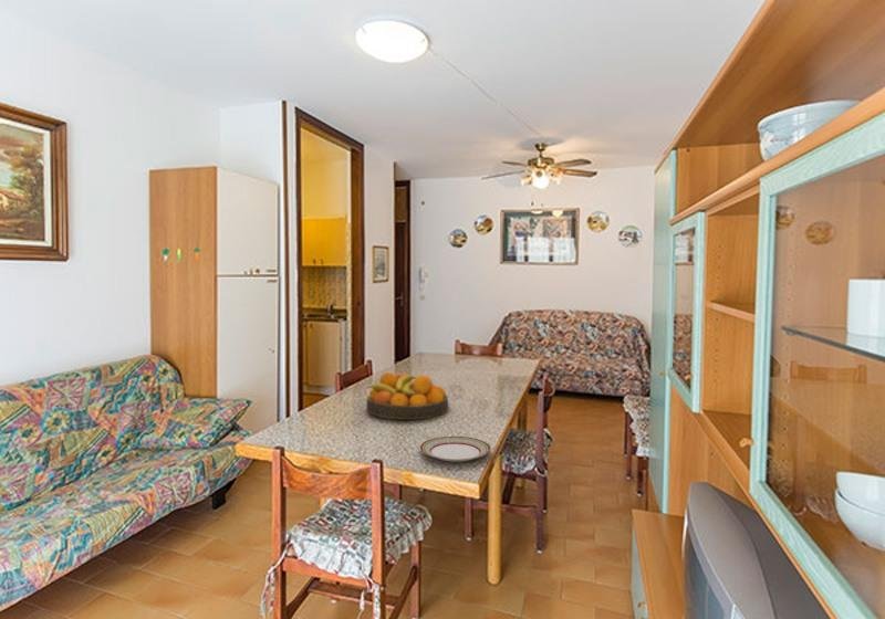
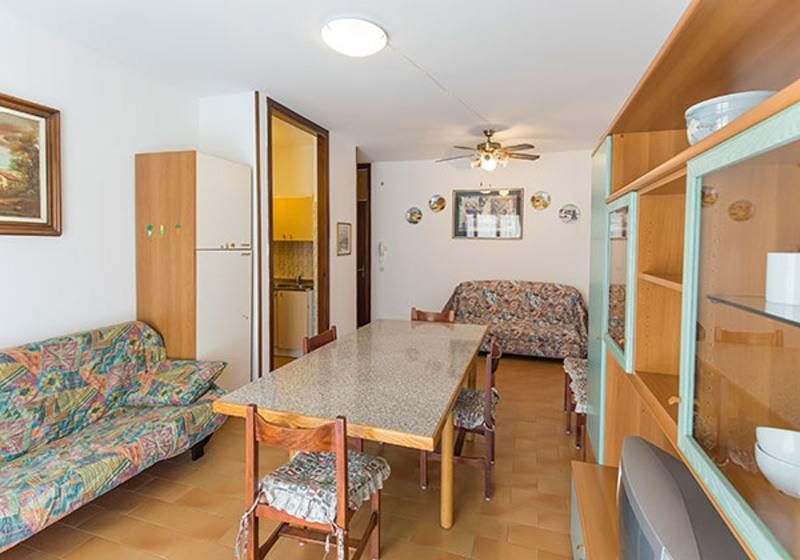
- plate (455, 450)
- fruit bowl (407, 390)
